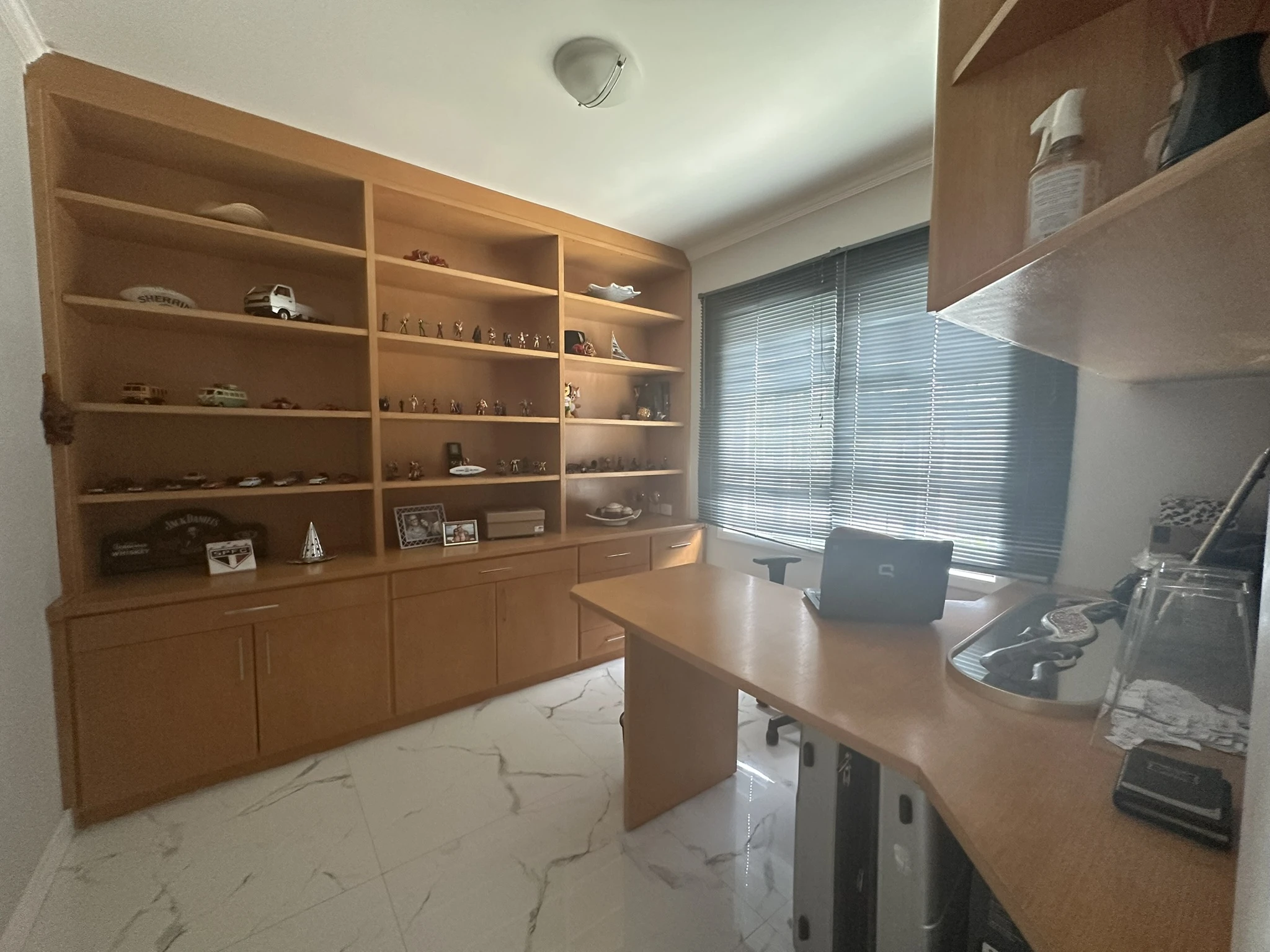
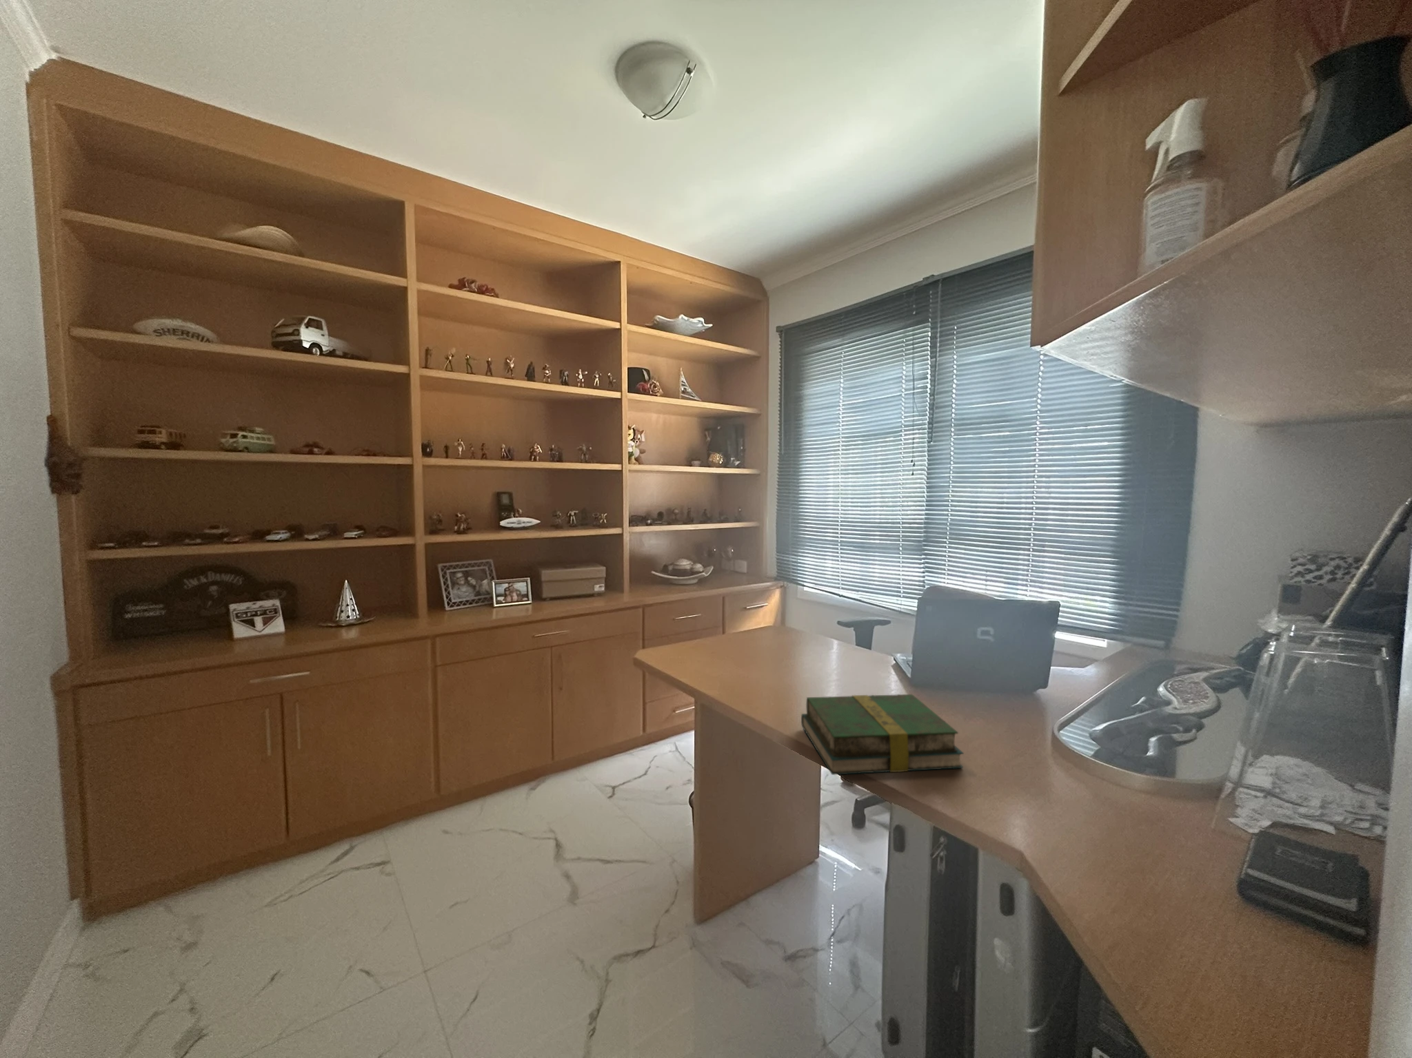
+ book (876, 729)
